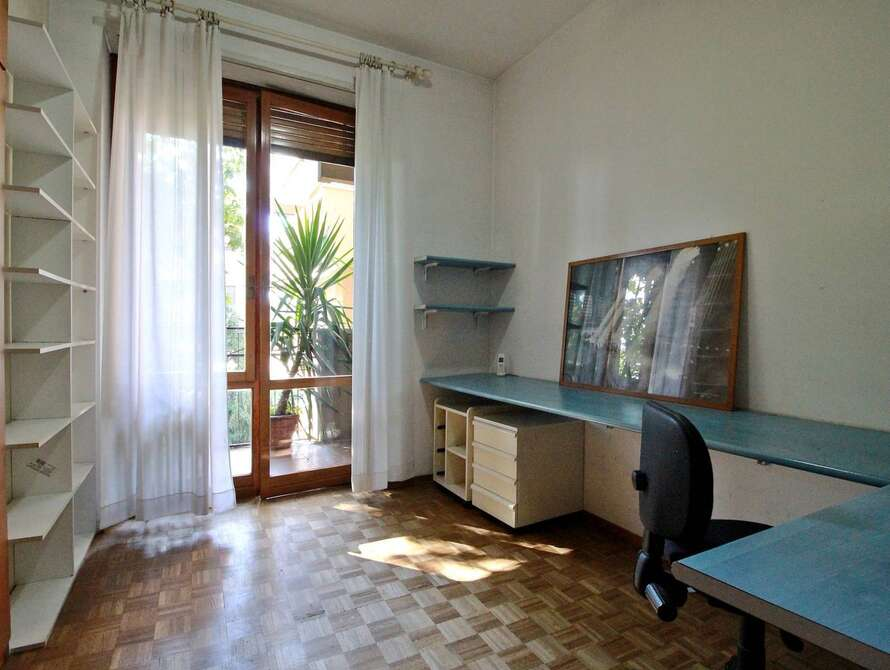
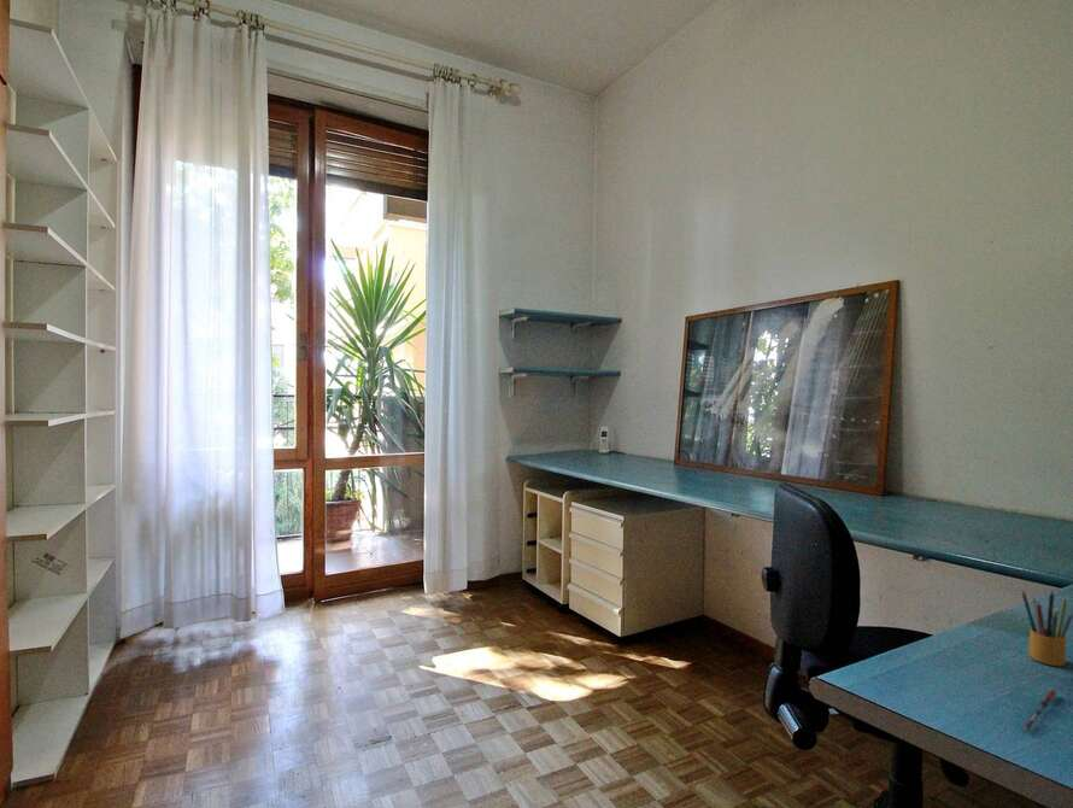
+ pencil box (1046, 625)
+ pen (1039, 709)
